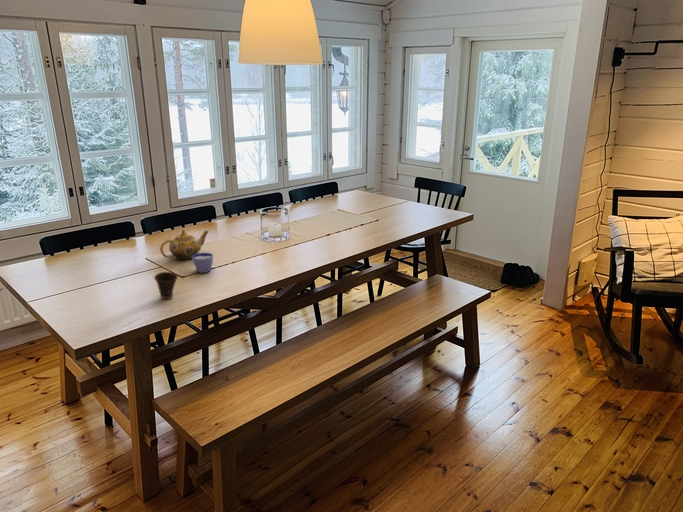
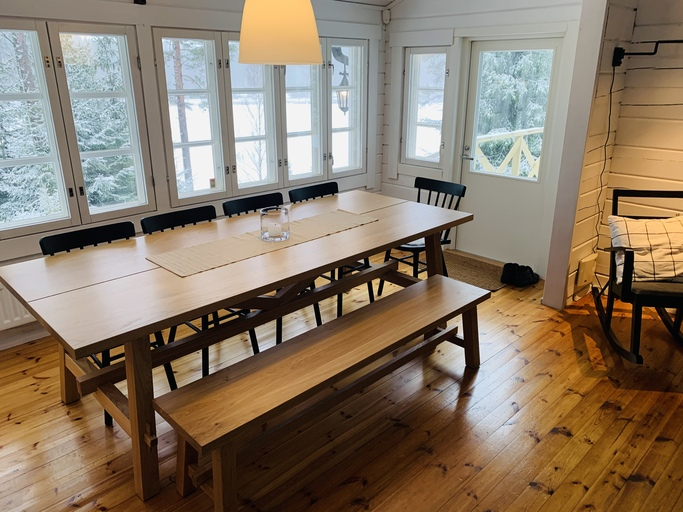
- teapot (185, 243)
- cup (201, 262)
- cup (167, 286)
